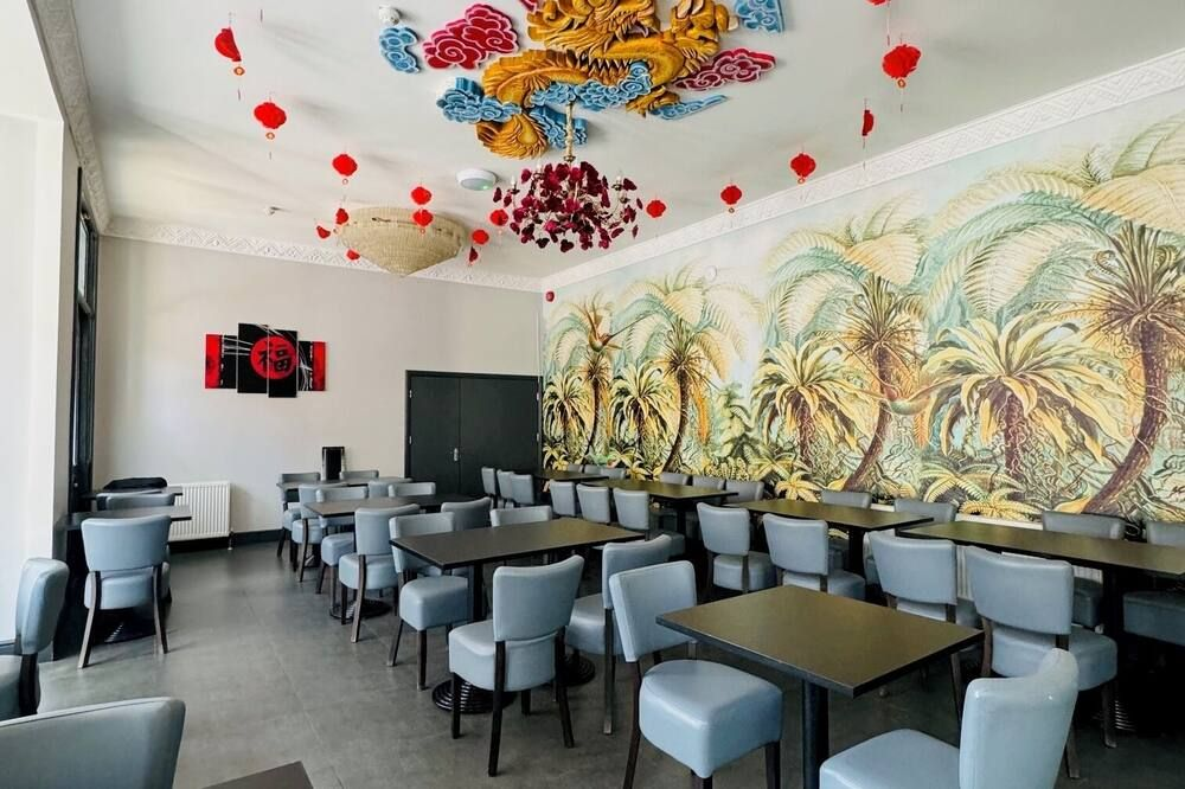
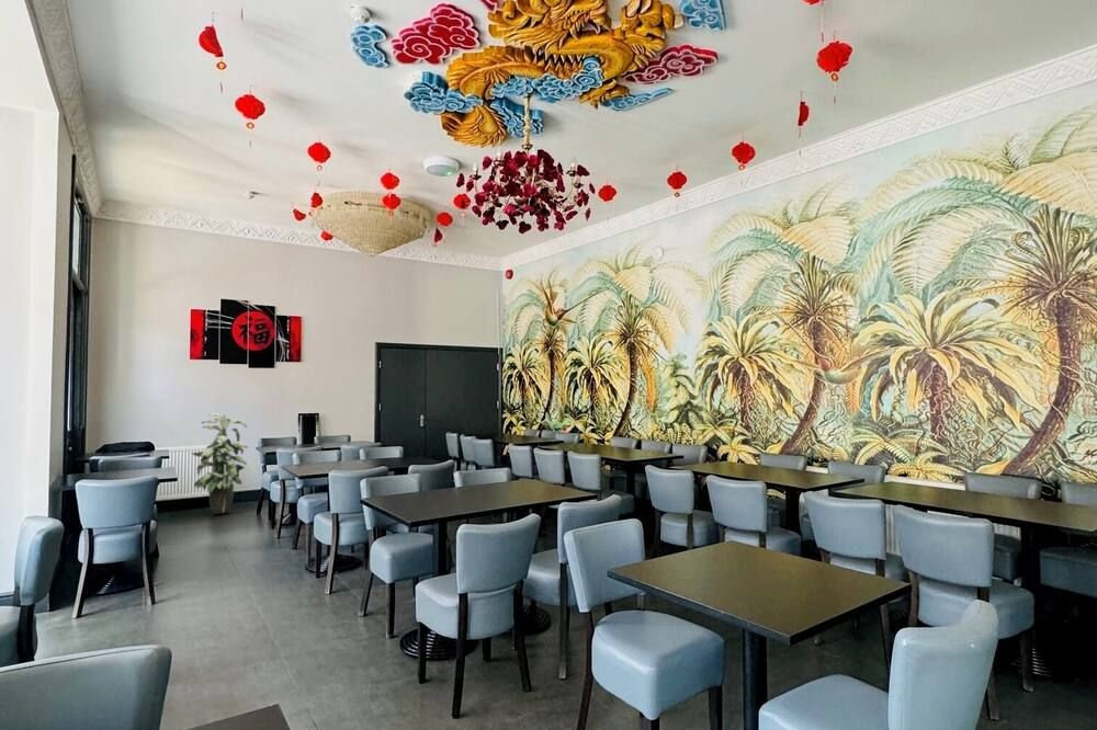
+ indoor plant (219, 463)
